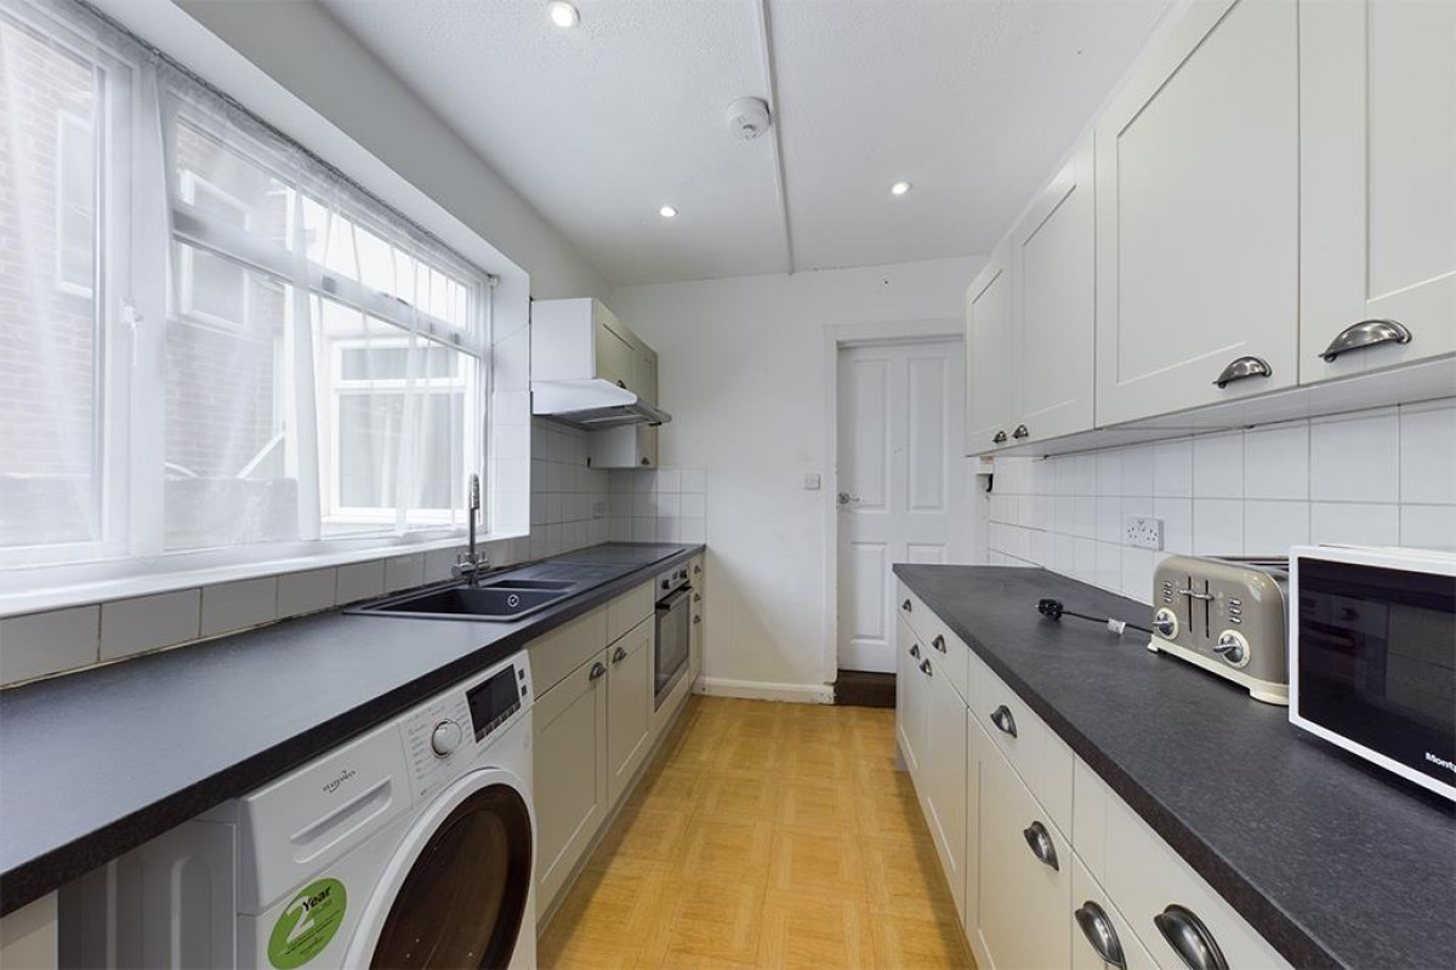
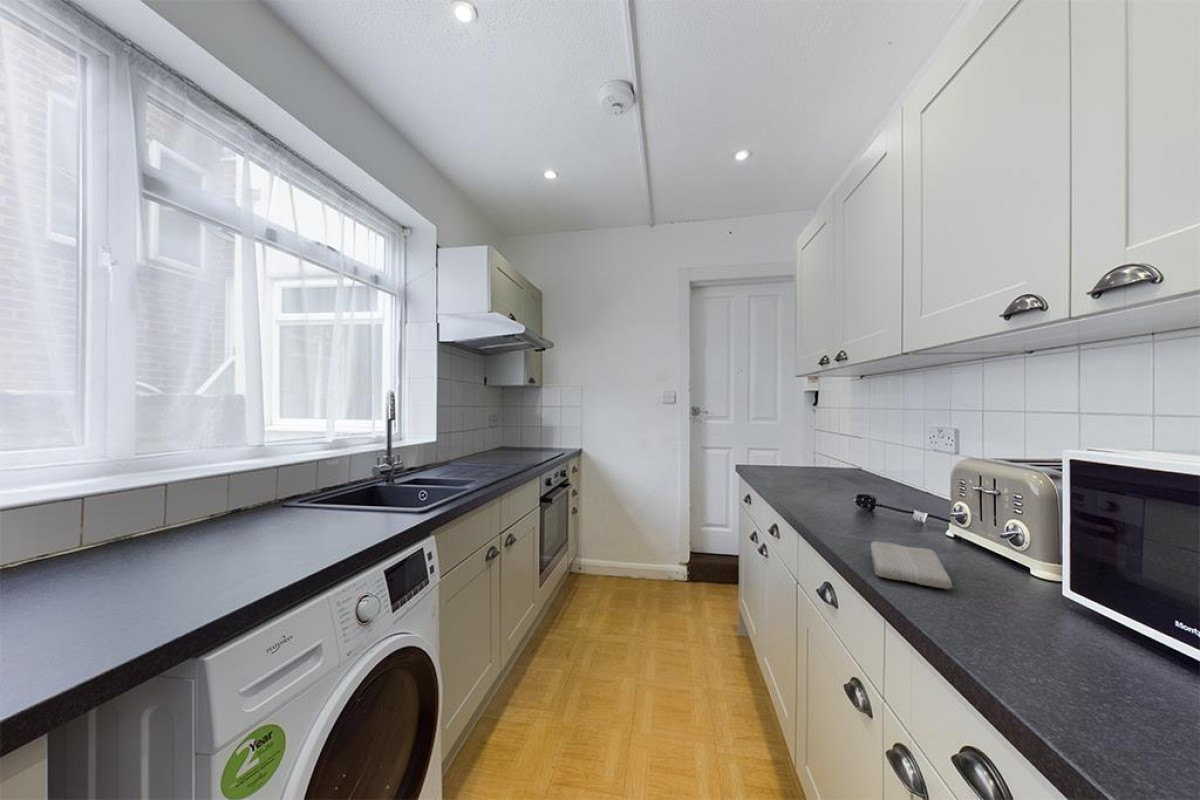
+ washcloth (906, 561)
